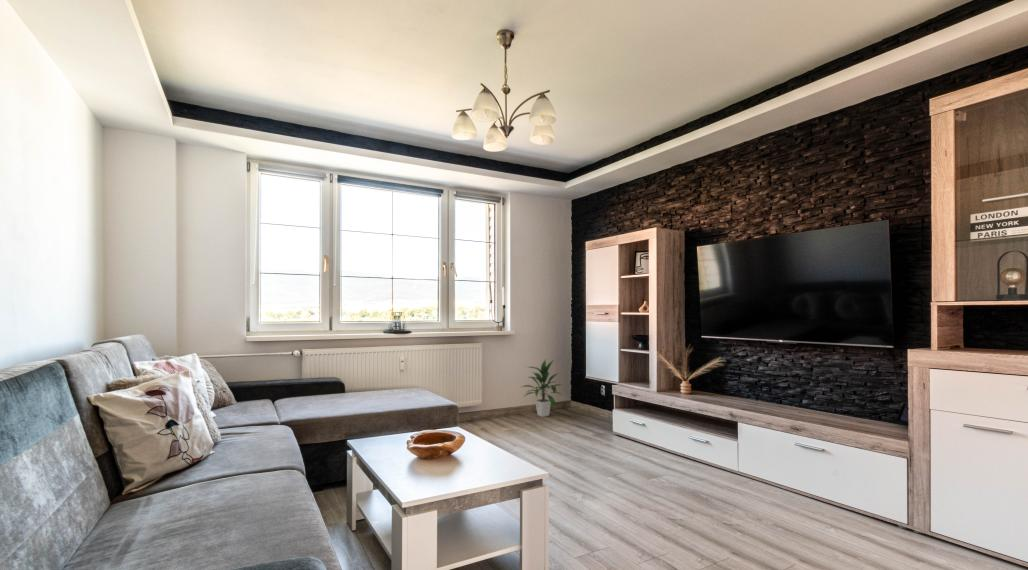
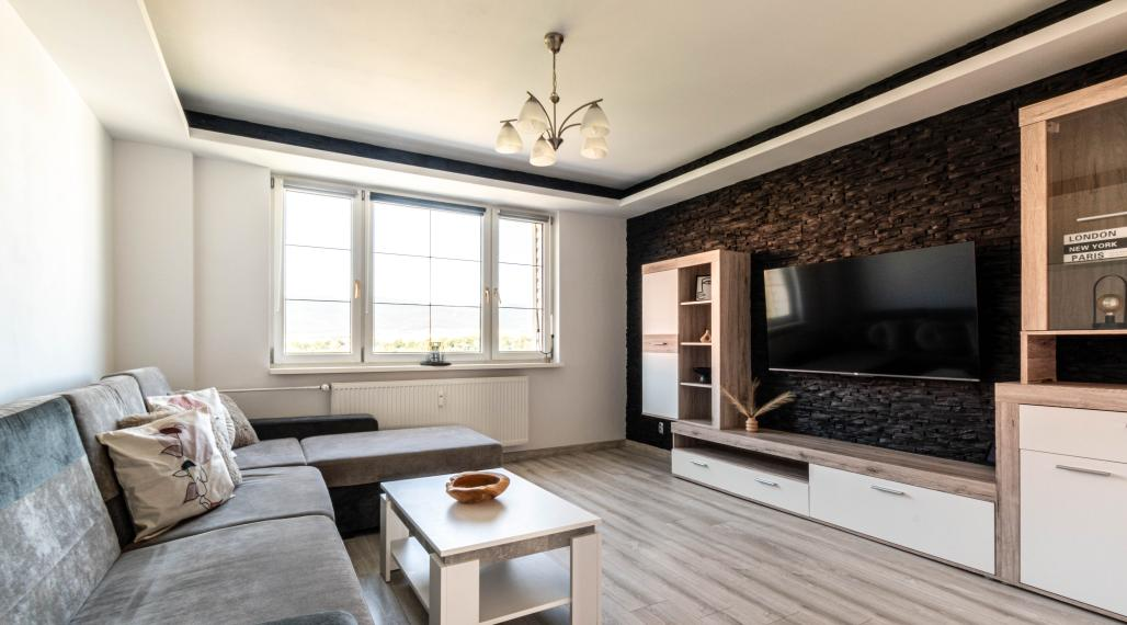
- indoor plant (543, 387)
